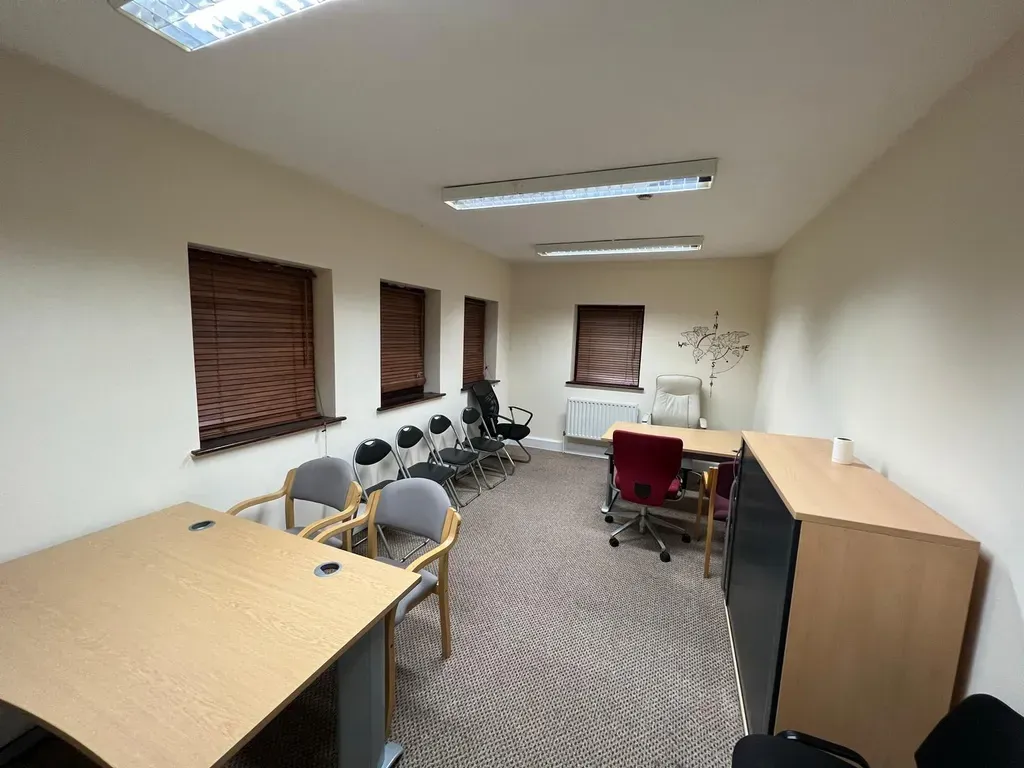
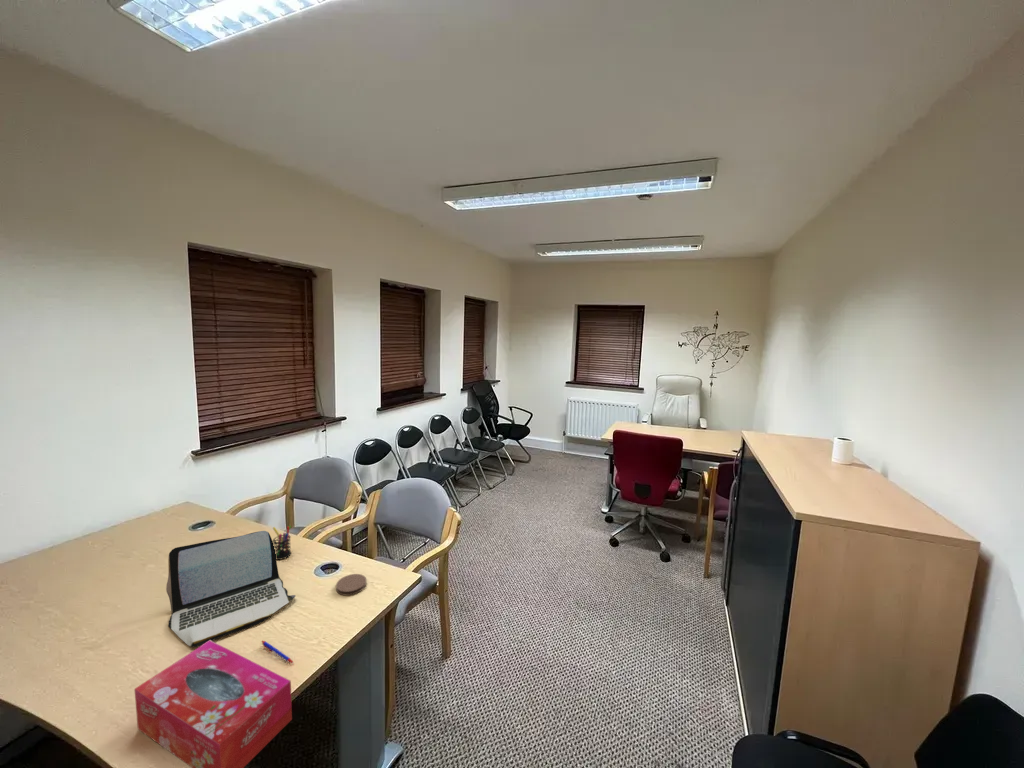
+ tissue box (215, 704)
+ laptop (233, 577)
+ coaster (351, 584)
+ pen holder (283, 539)
+ pen (277, 651)
